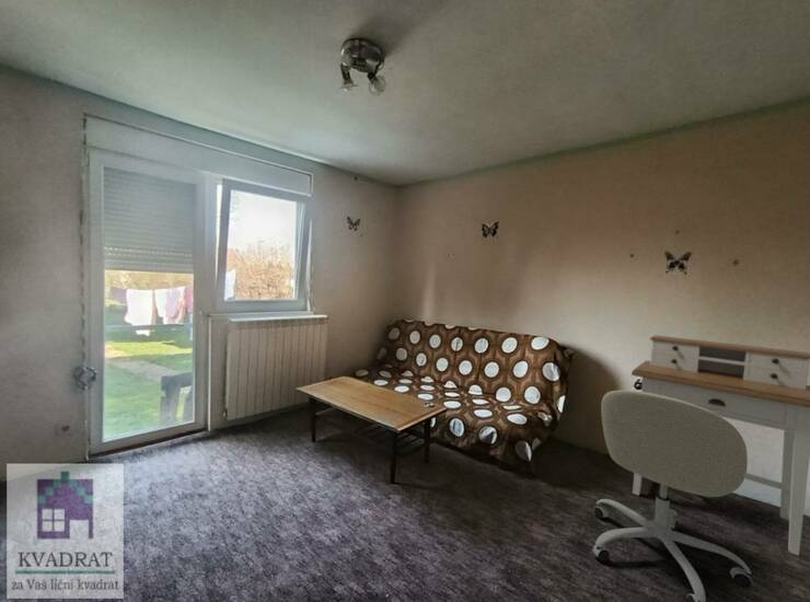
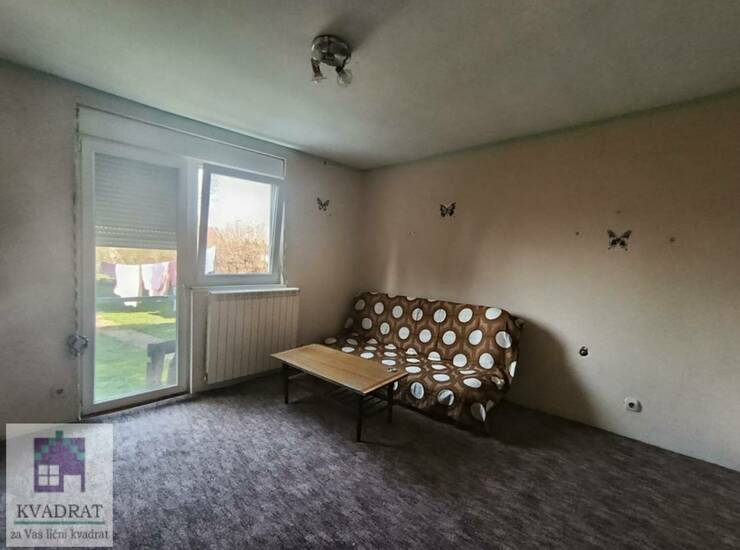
- desk (720, 416)
- office chair (666, 470)
